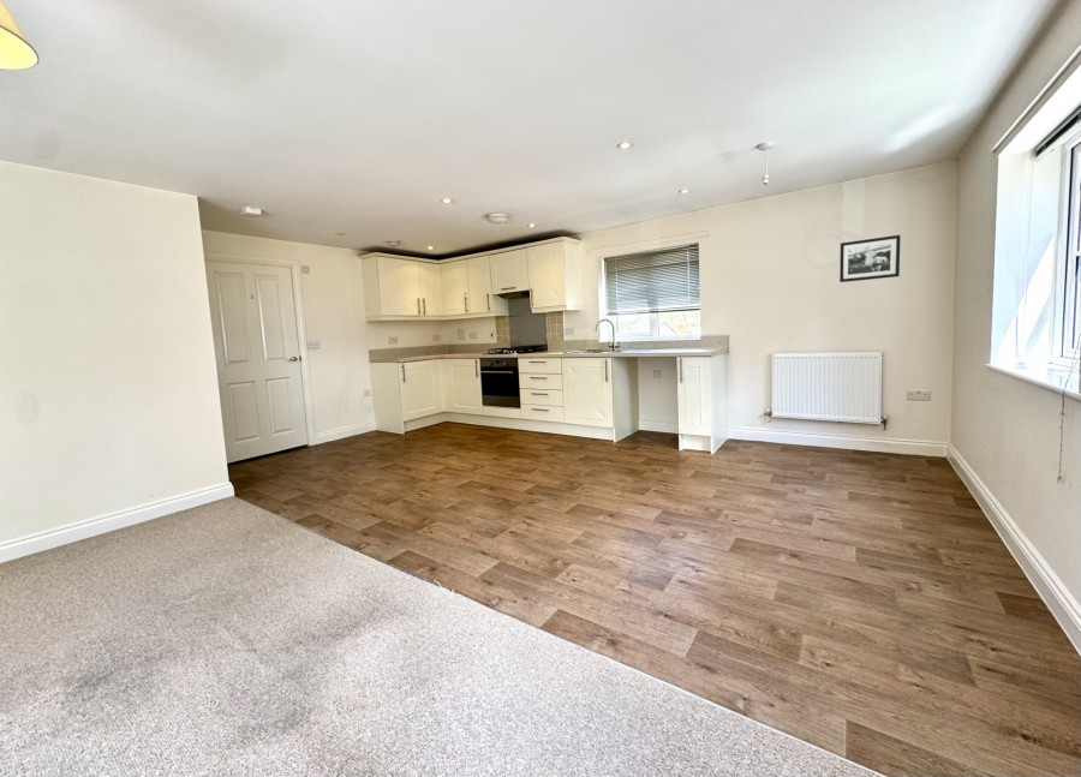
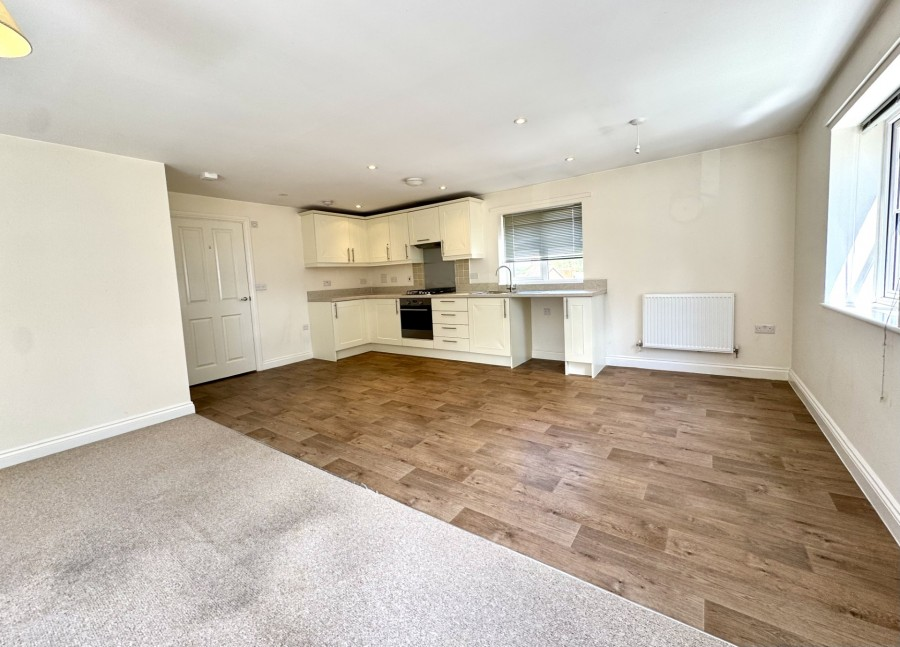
- picture frame (868, 259)
